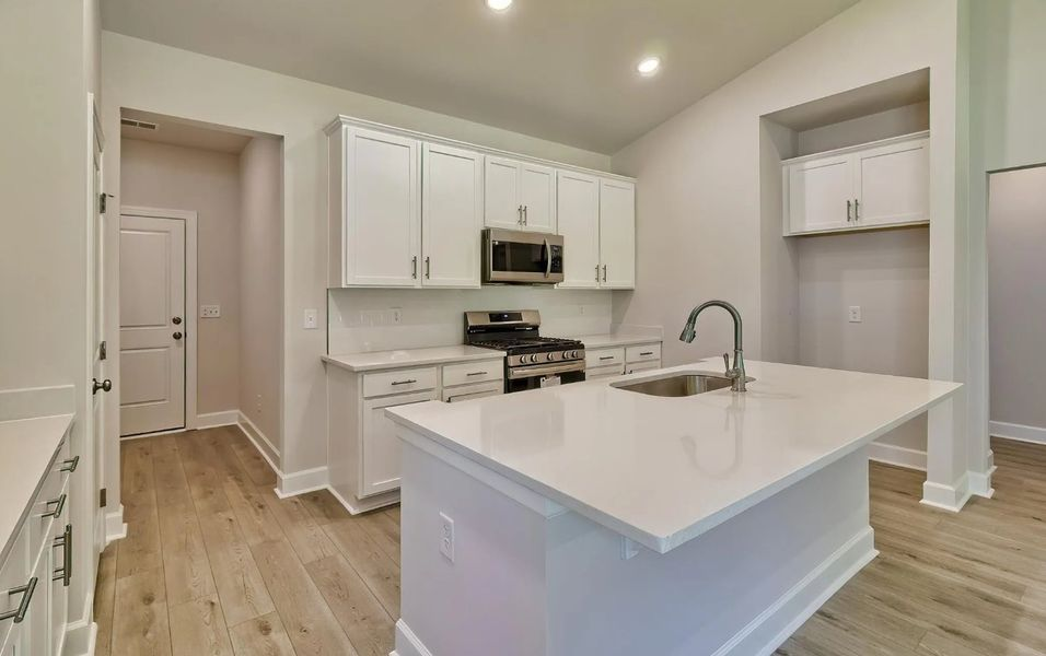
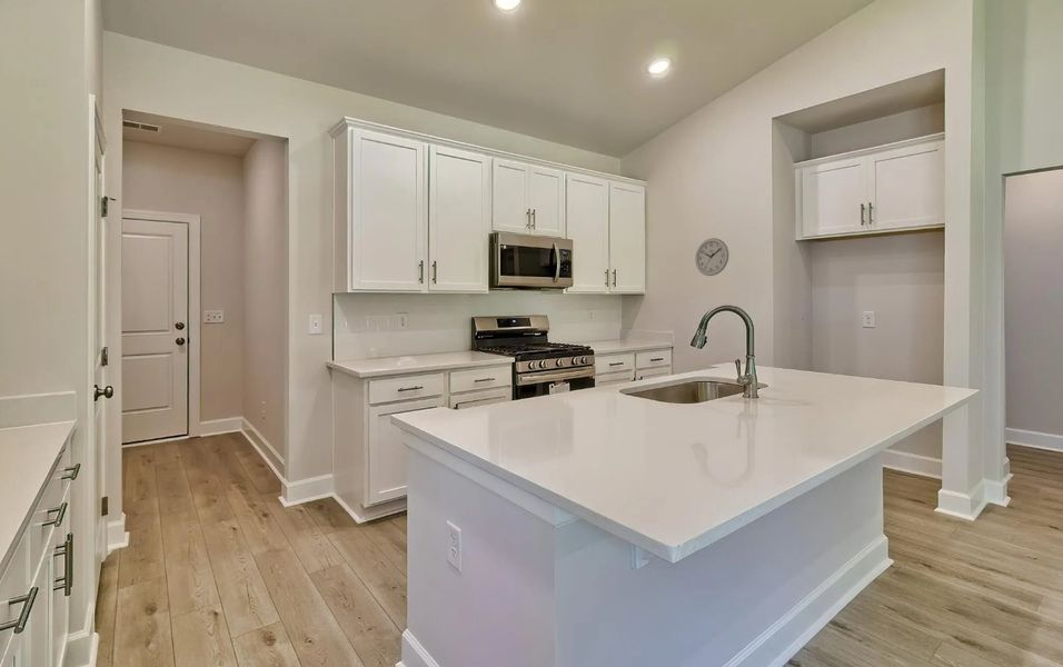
+ wall clock (711, 257)
